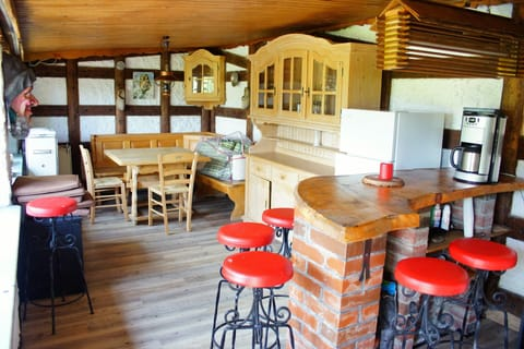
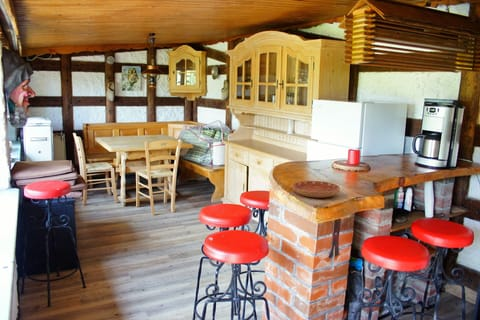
+ saucer (315, 189)
